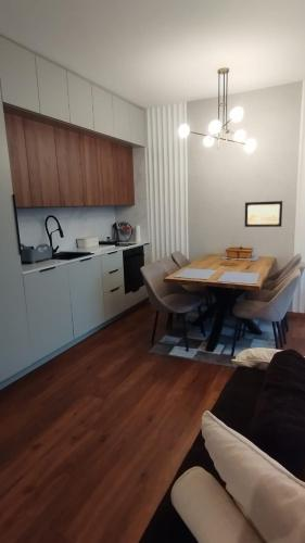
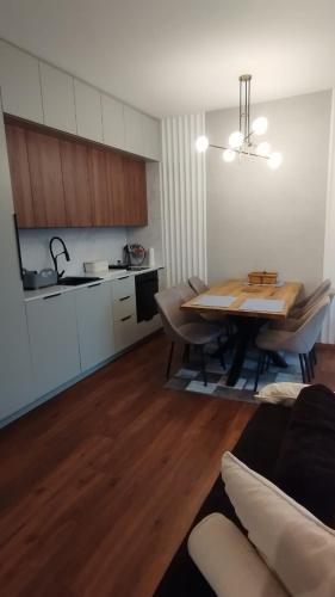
- wall art (263, 214)
